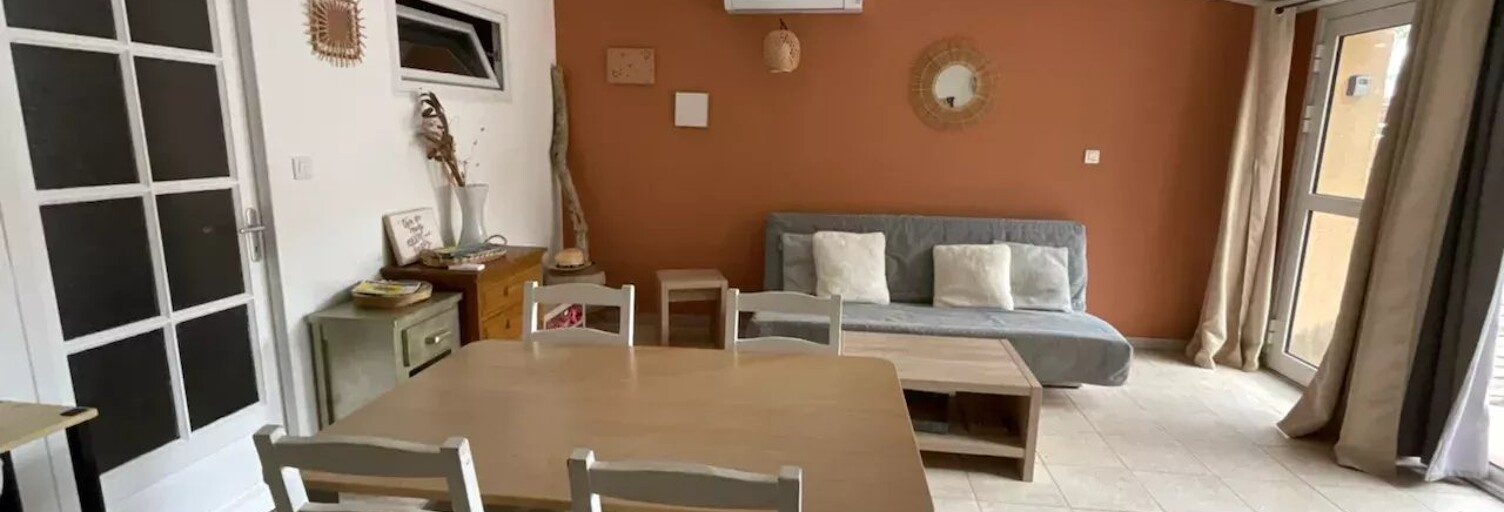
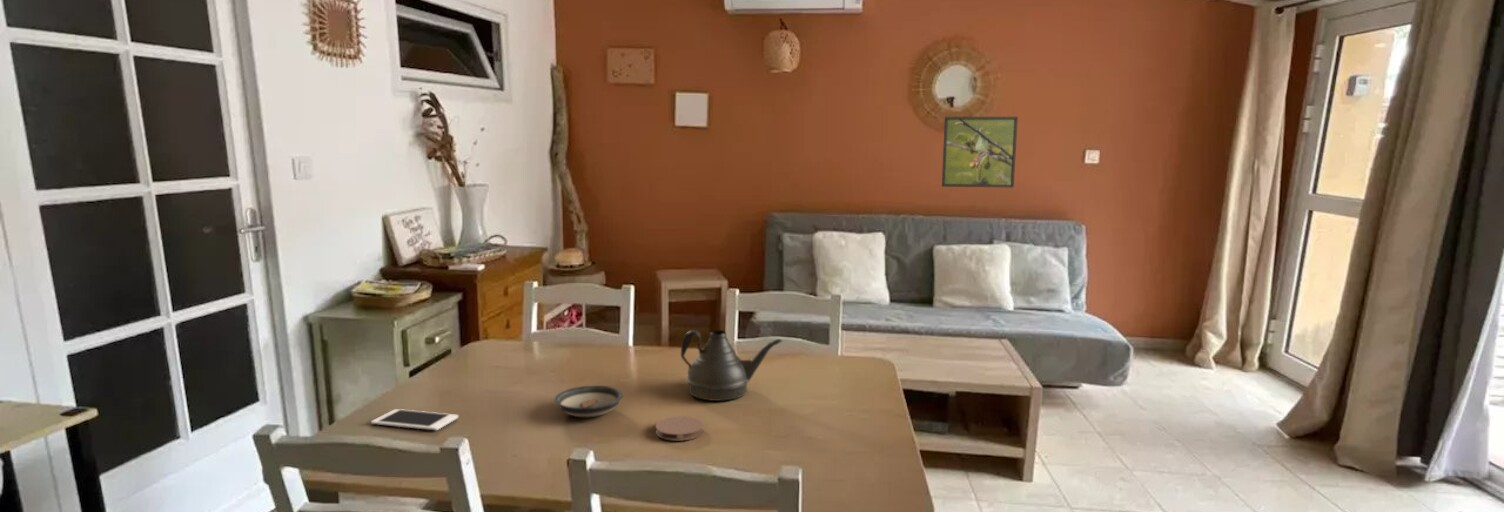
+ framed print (979, 152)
+ saucer (589, 403)
+ cell phone (415, 419)
+ teapot (730, 362)
+ coaster (679, 428)
